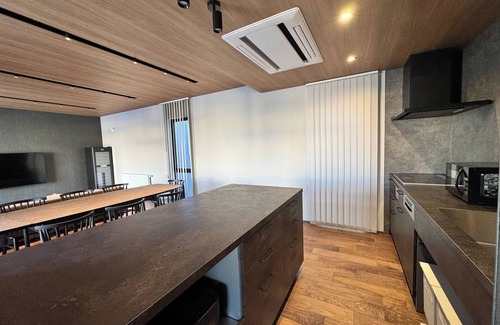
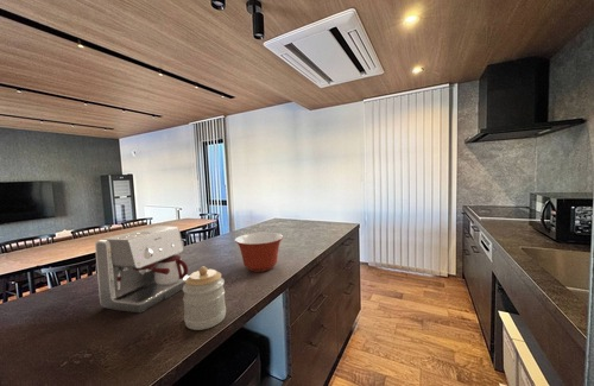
+ jar (204, 292)
+ coffee maker (147, 262)
+ mixing bowl (259, 252)
